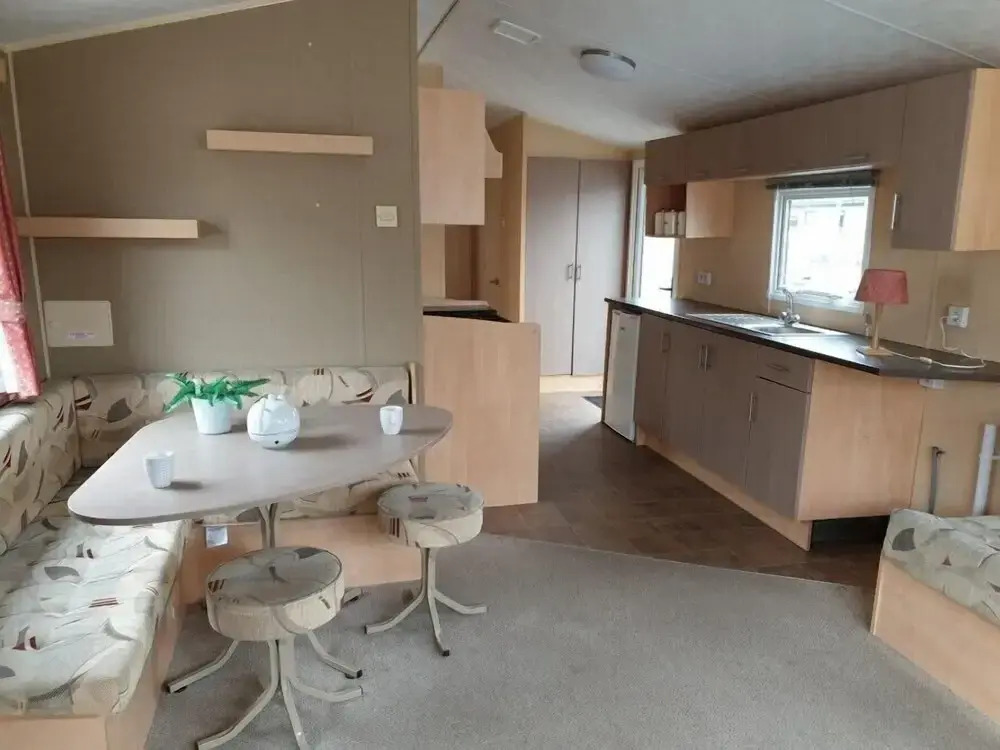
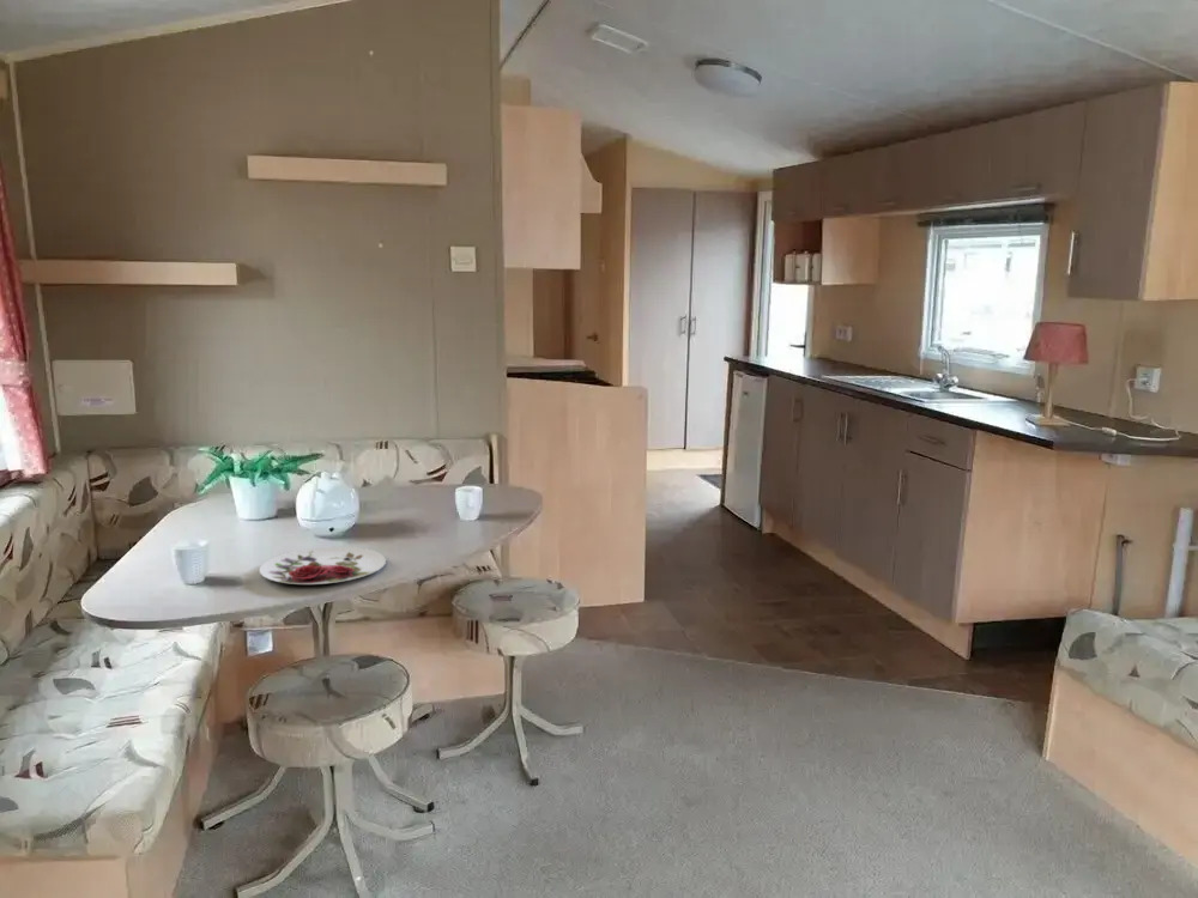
+ plate (323, 563)
